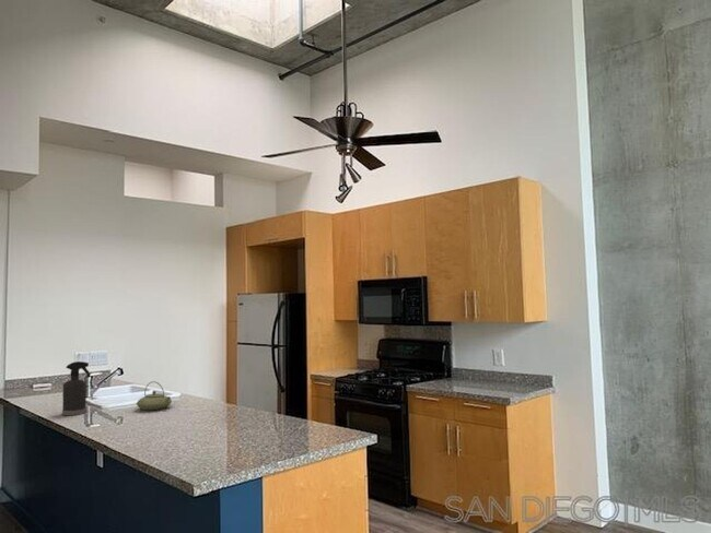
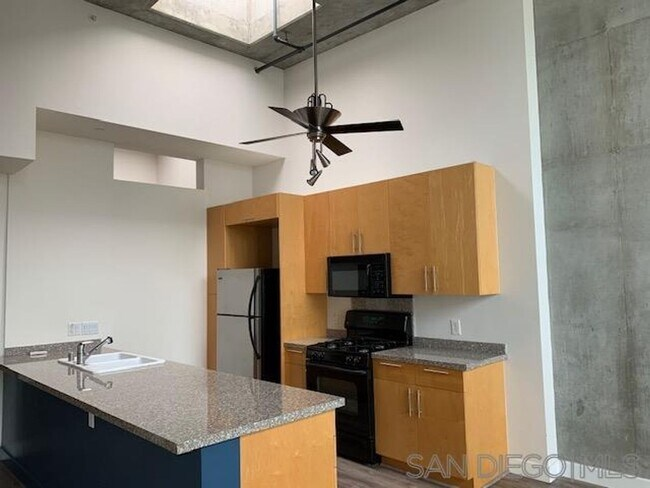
- teapot (155, 394)
- spray bottle (74, 387)
